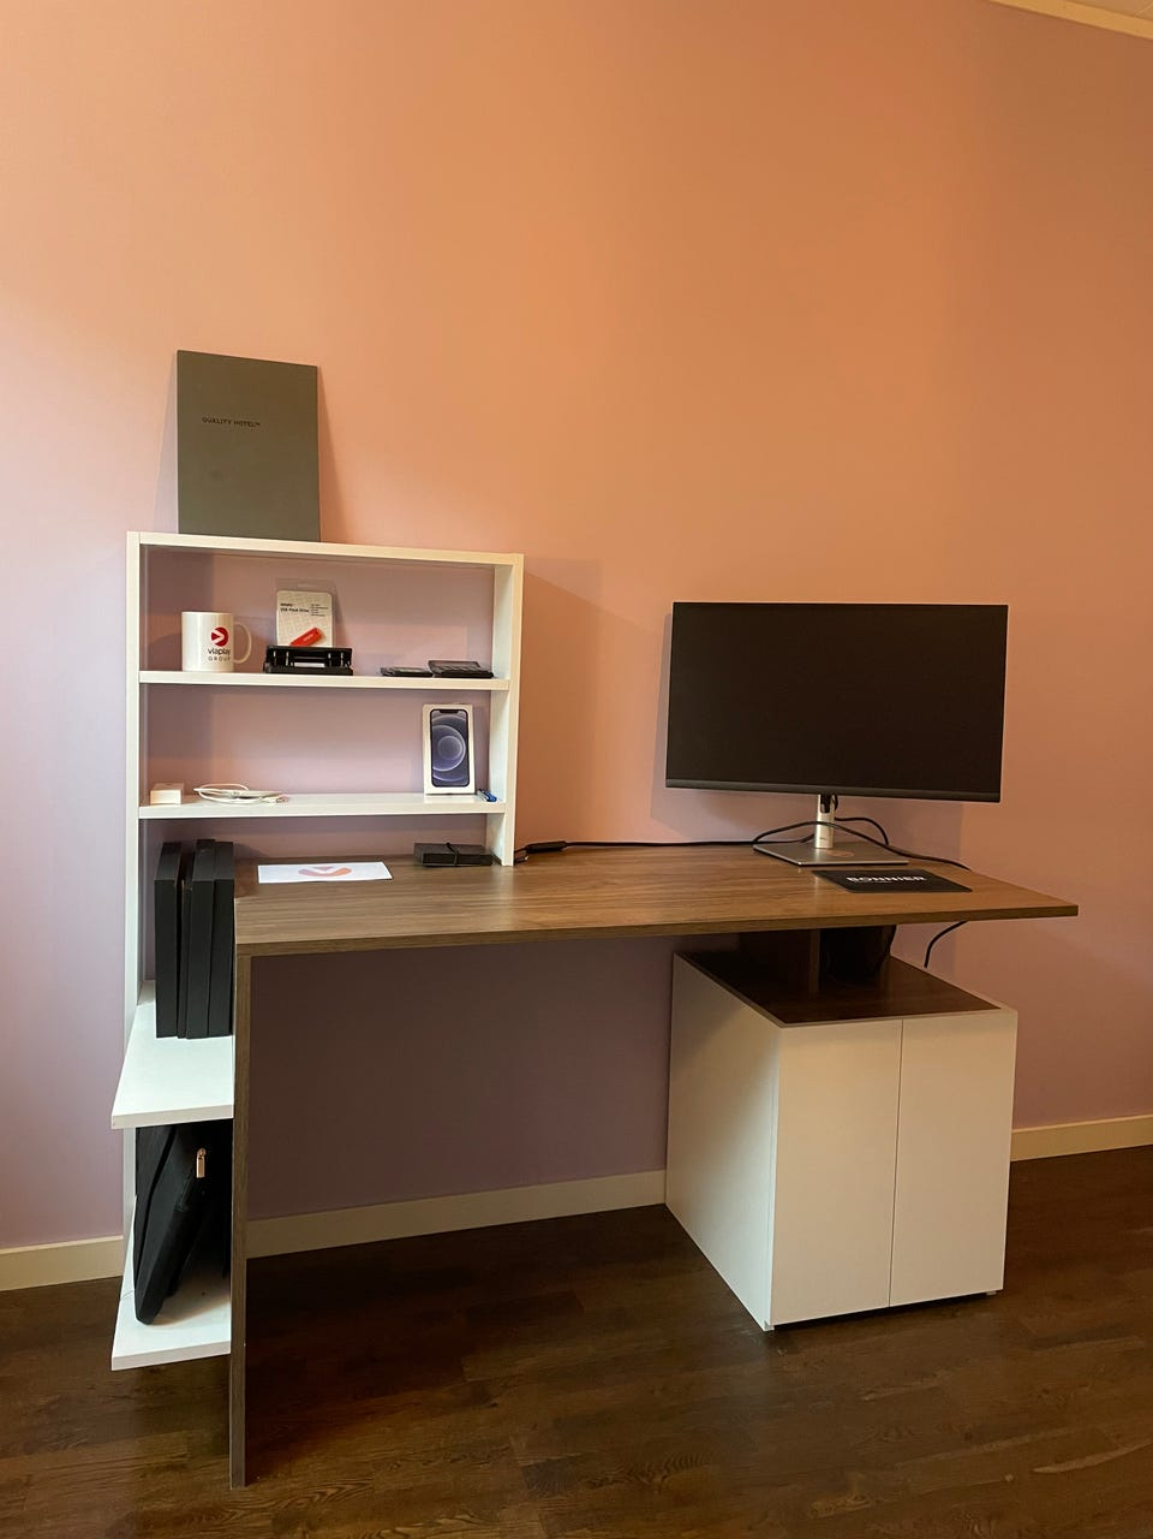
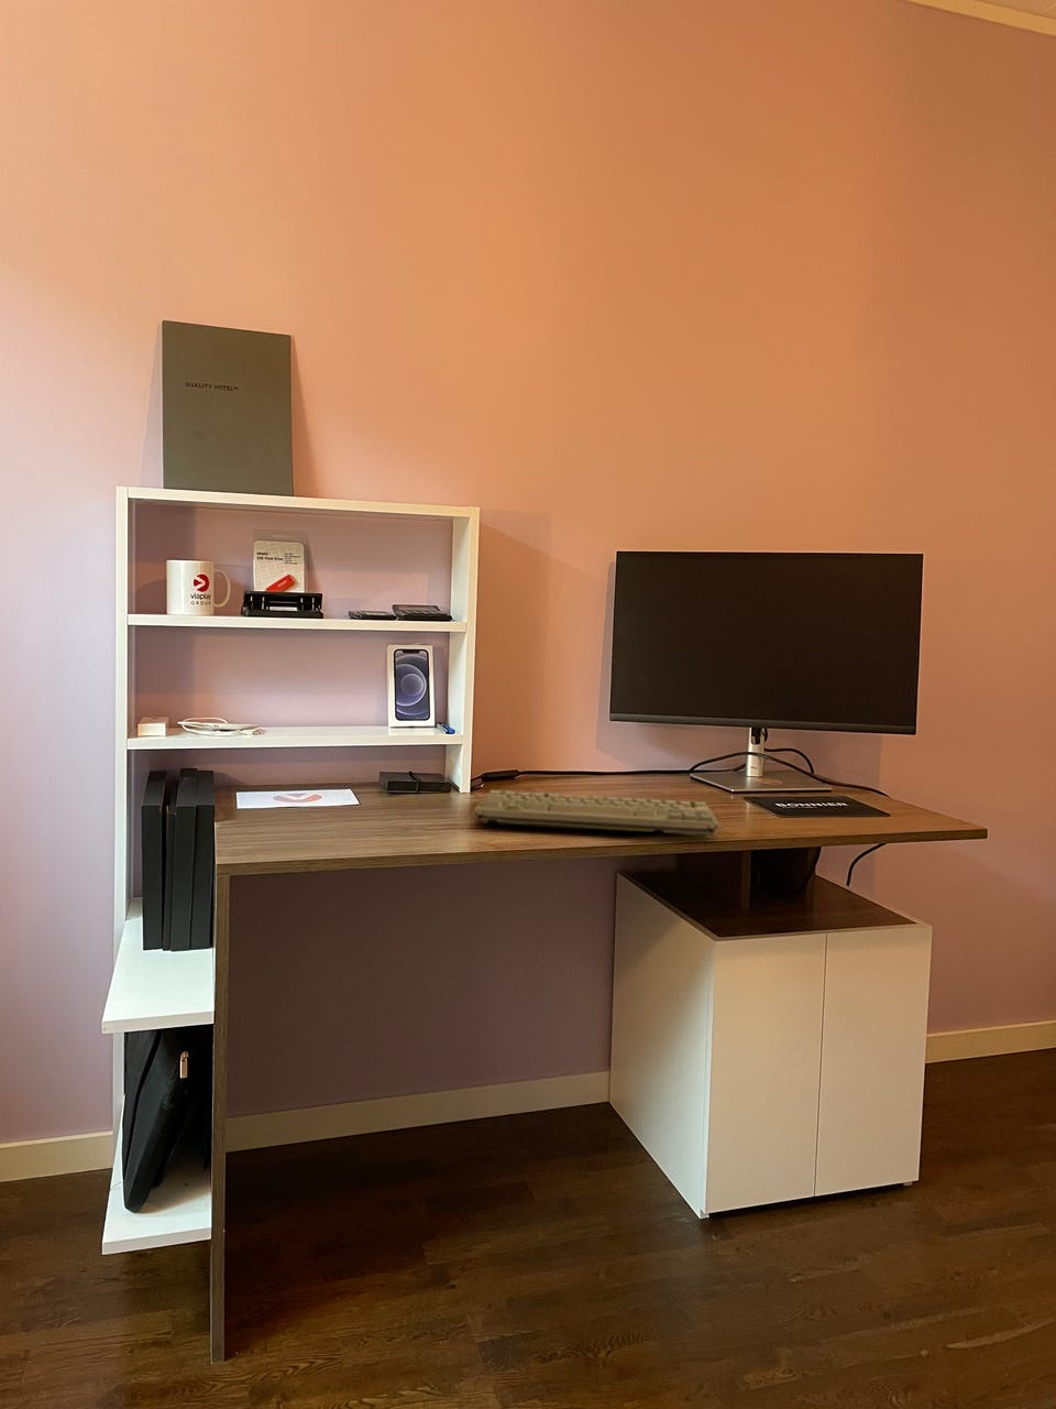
+ keyboard (595, 810)
